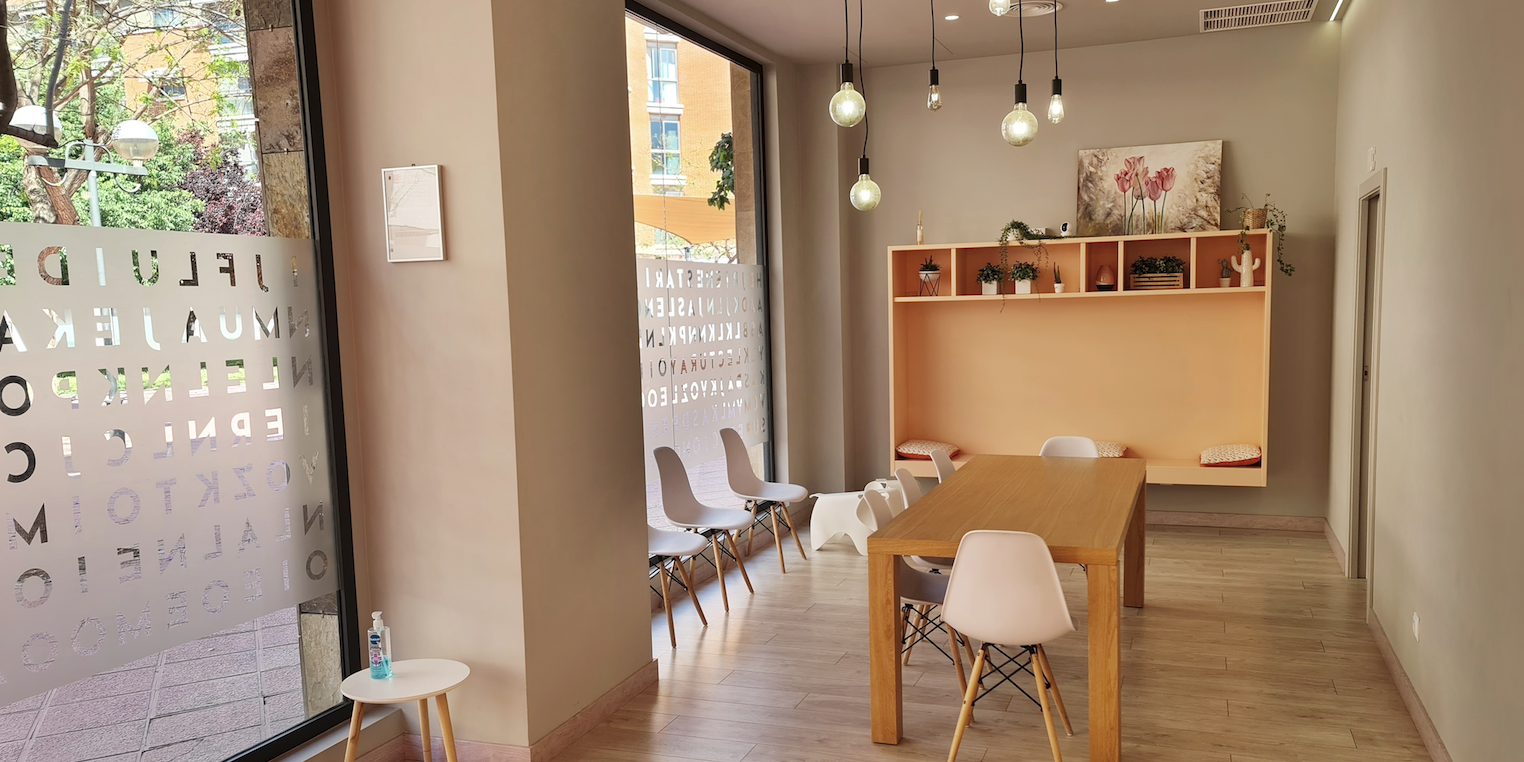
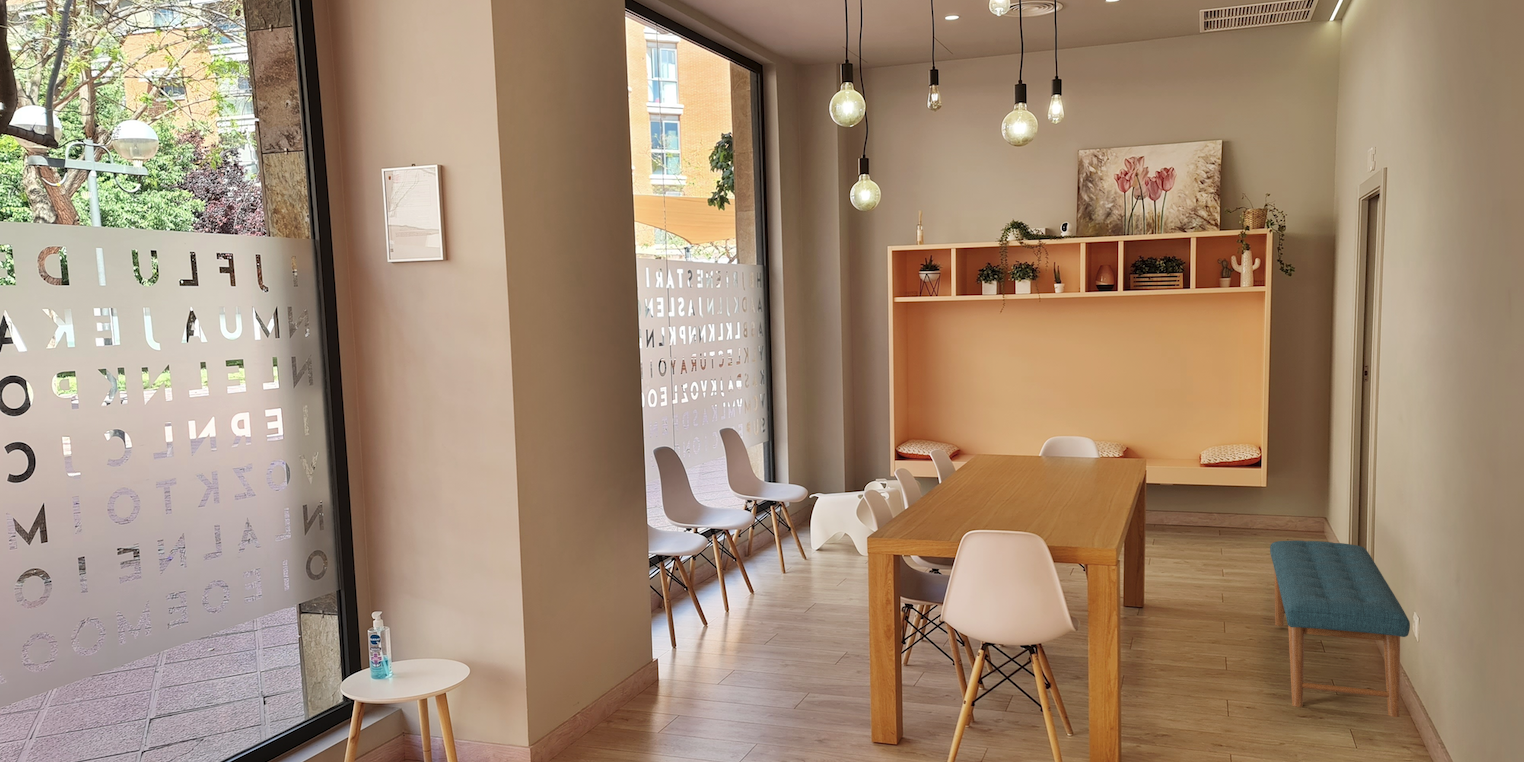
+ bench (1330, 616)
